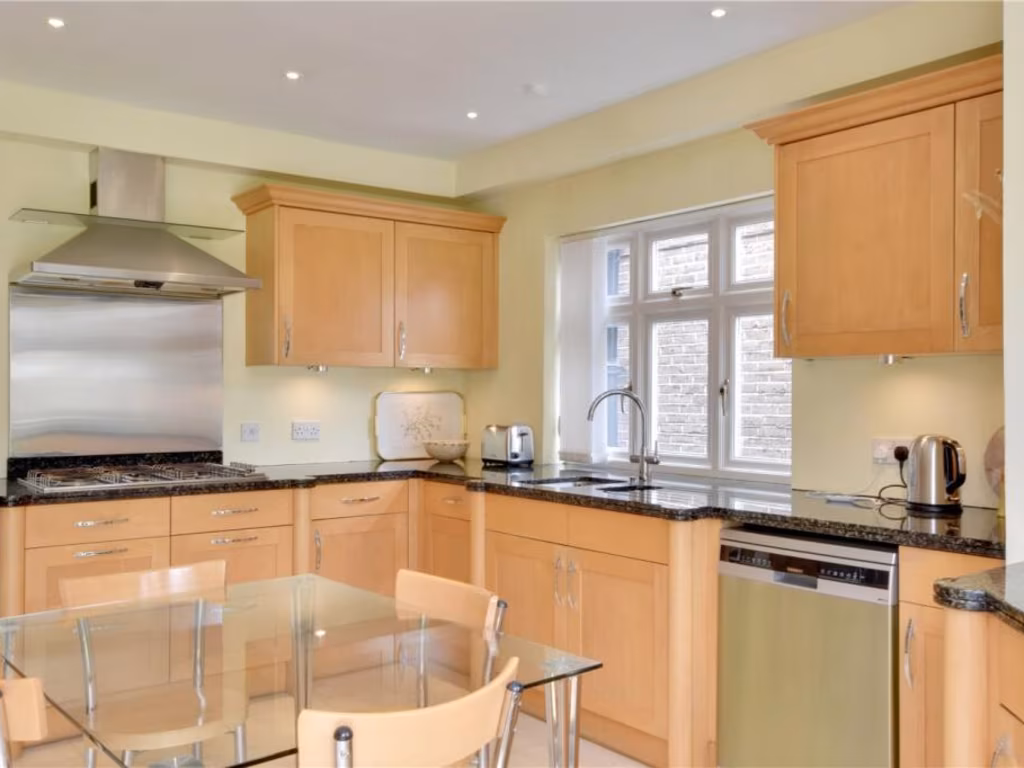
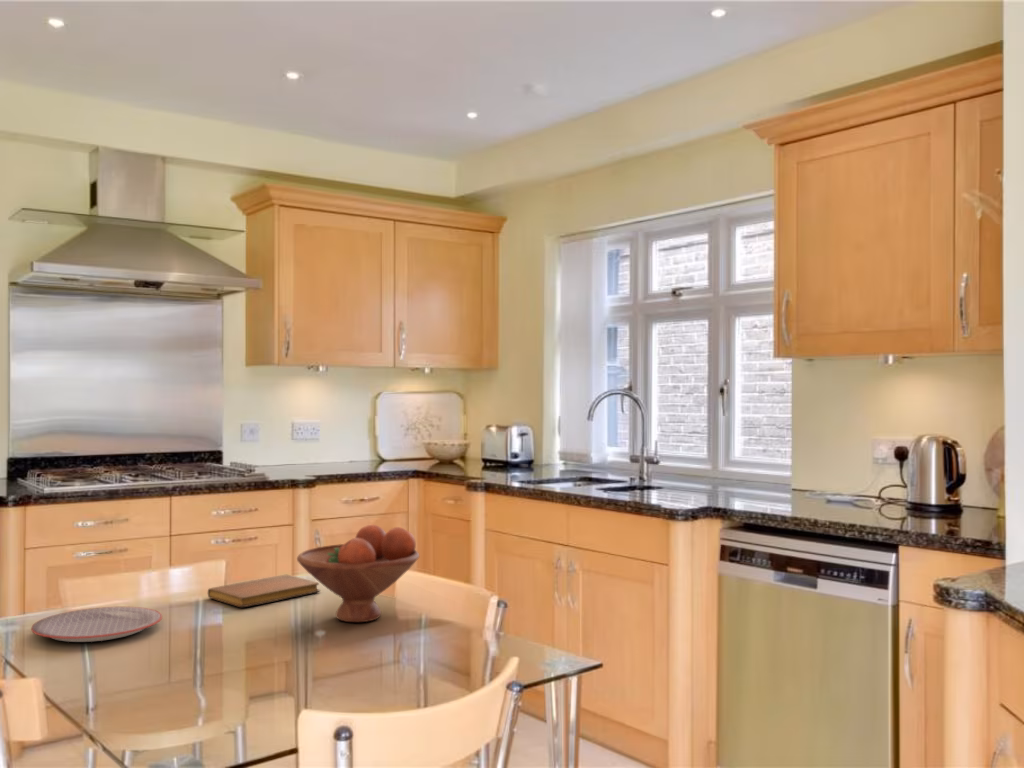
+ plate (98, 625)
+ fruit bowl (358, 573)
+ notebook (264, 589)
